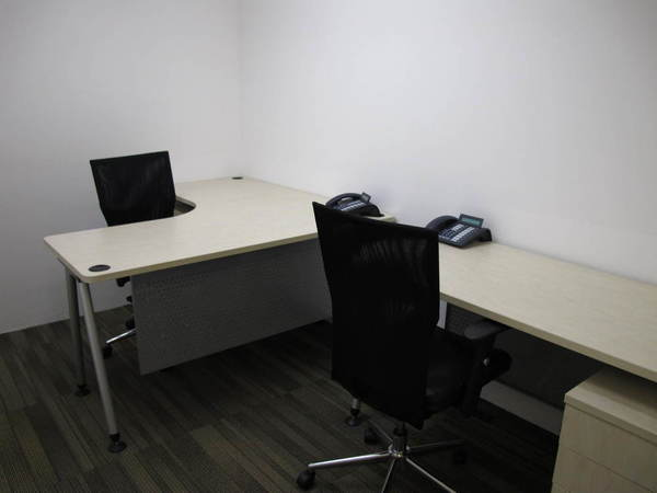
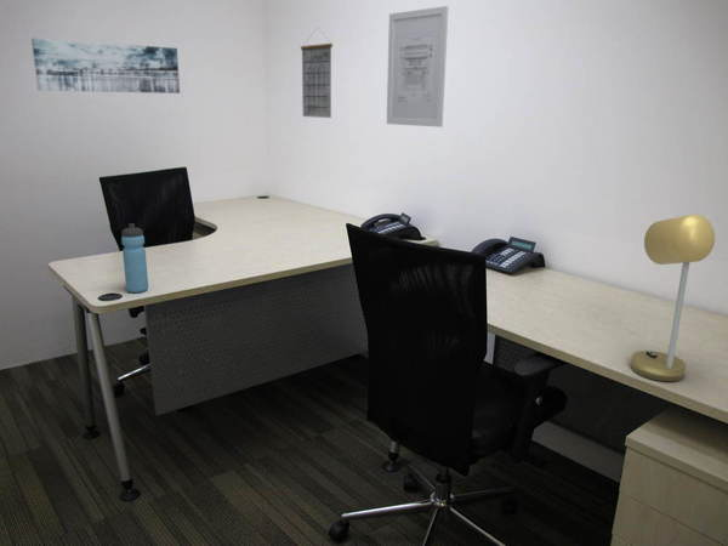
+ wall art (415, 69)
+ wall art (110, 68)
+ calendar (315, 73)
+ desk lamp (677, 295)
+ water bottle (133, 257)
